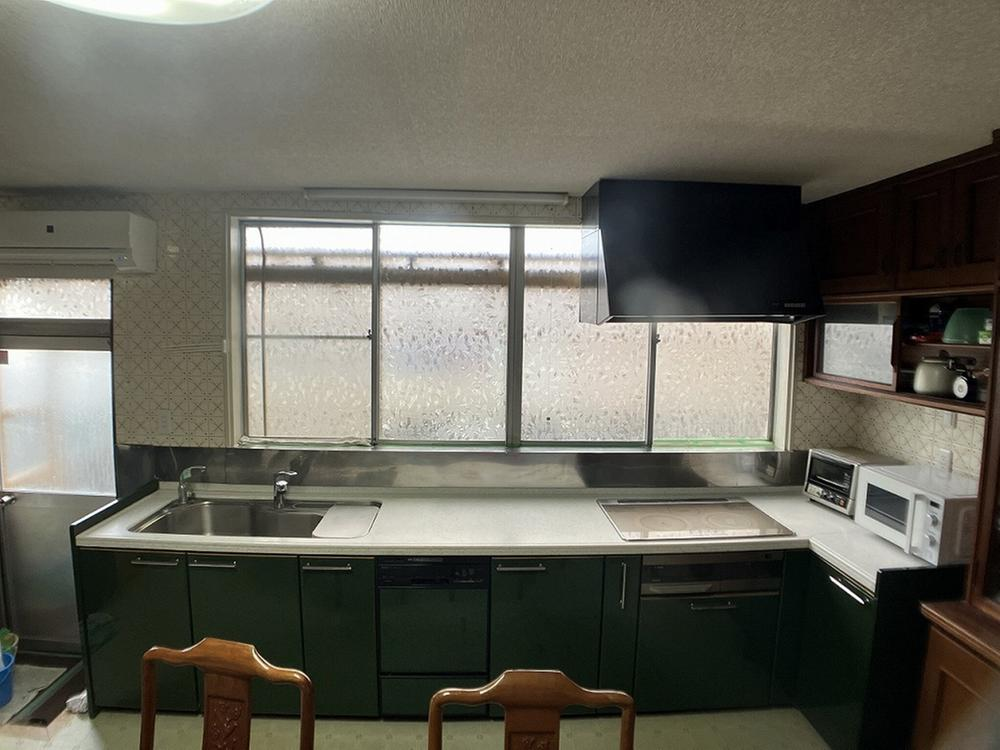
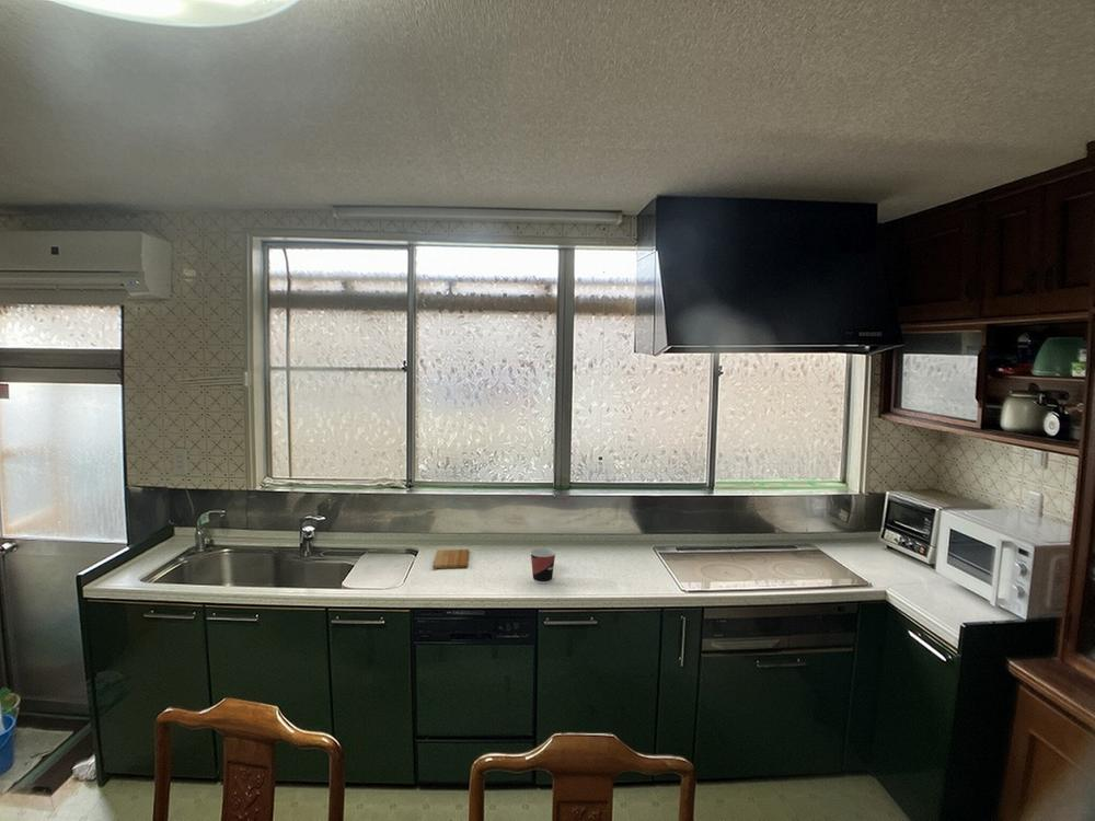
+ cutting board (451, 558)
+ cup (542, 566)
